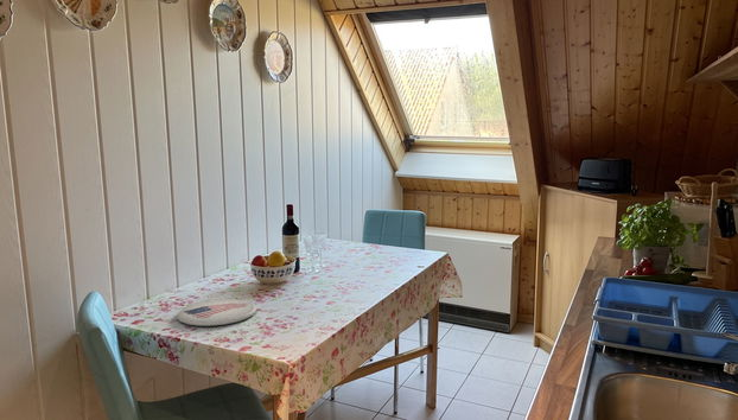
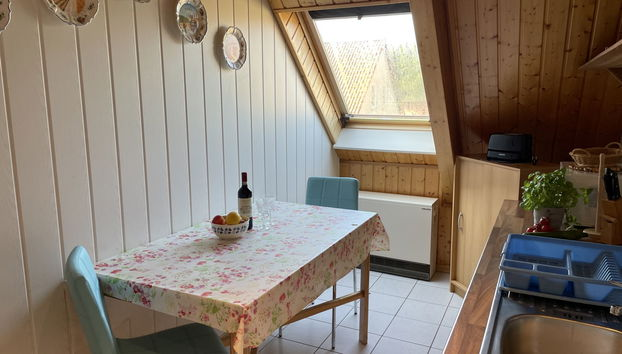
- plate (217, 310)
